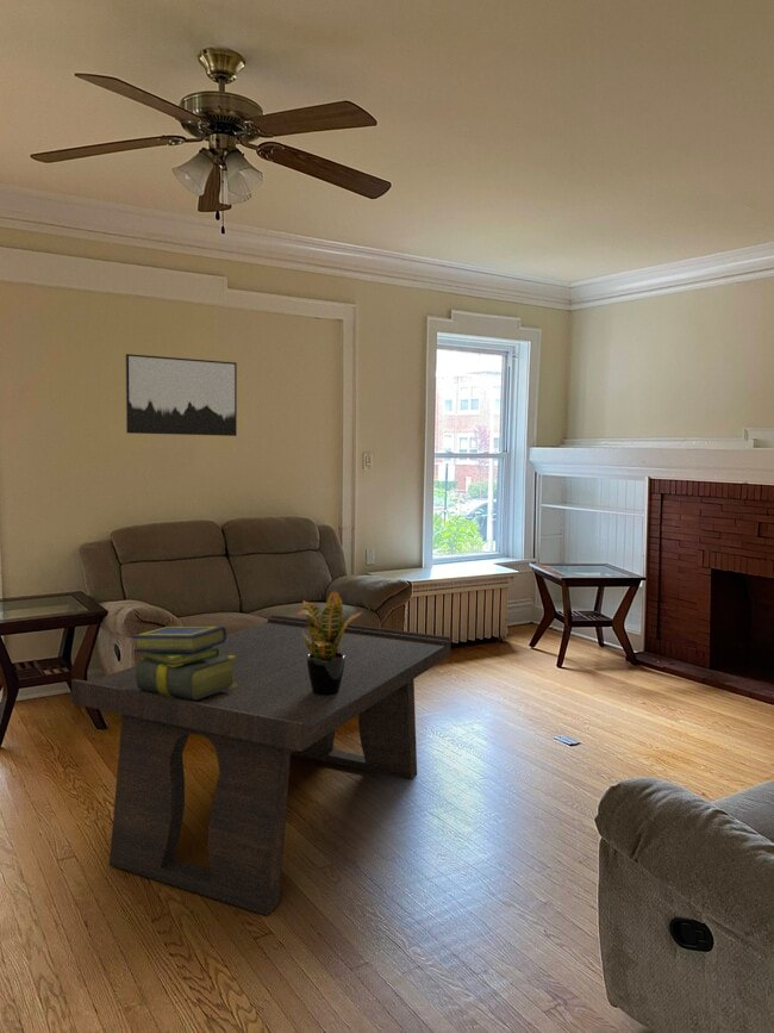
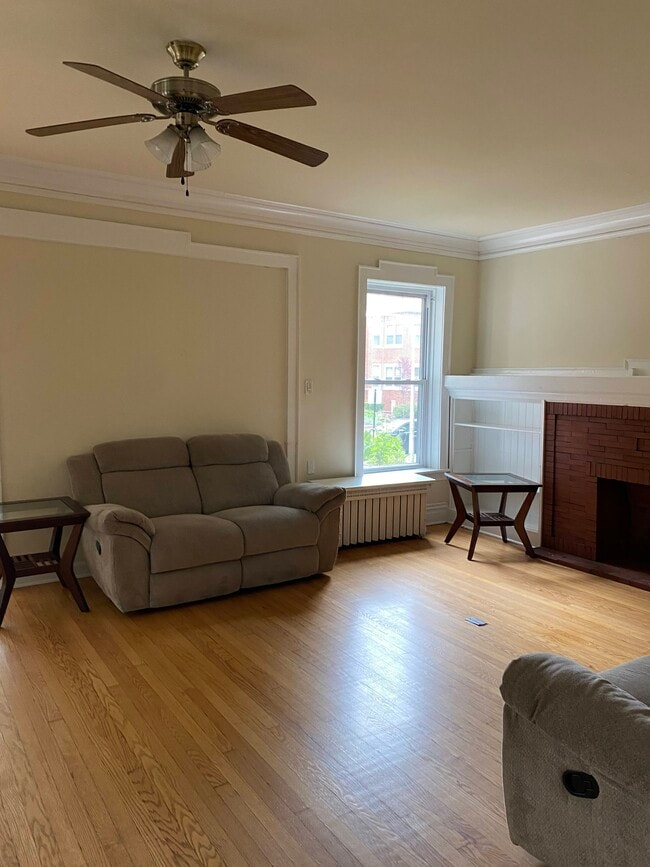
- coffee table (282, 735)
- stack of books (181, 658)
- potted plant (323, 639)
- wall art (182, 396)
